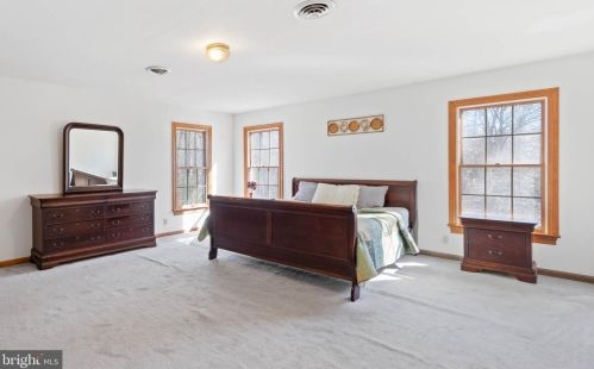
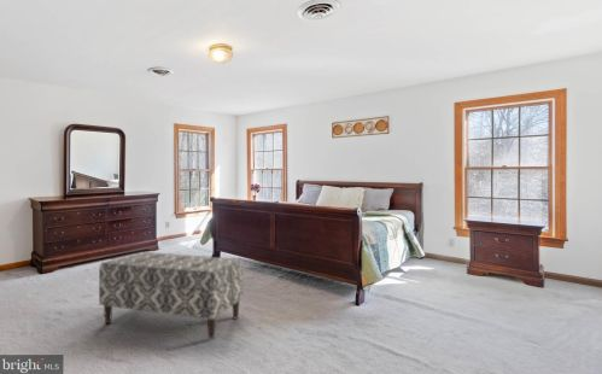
+ bench (173, 290)
